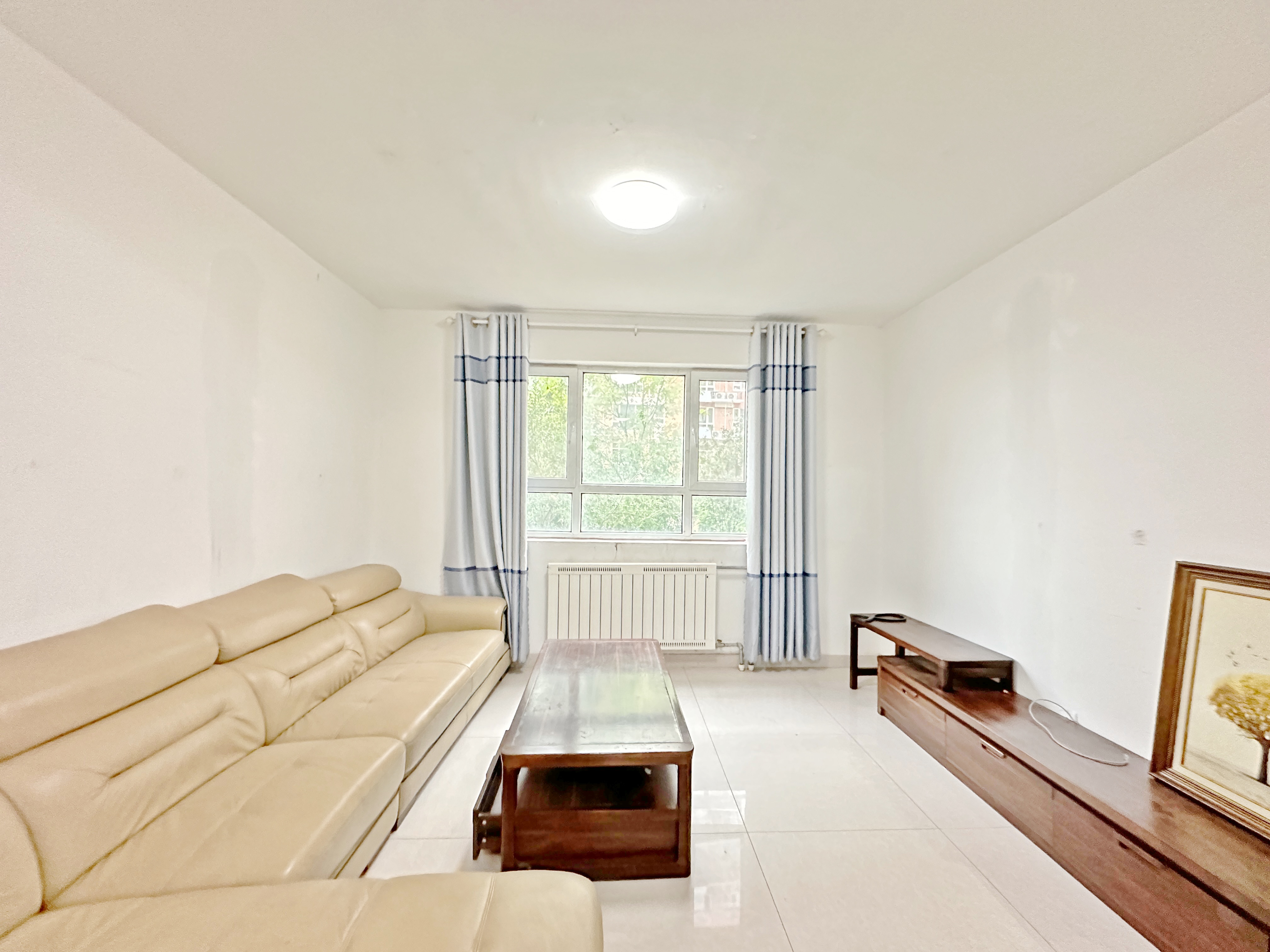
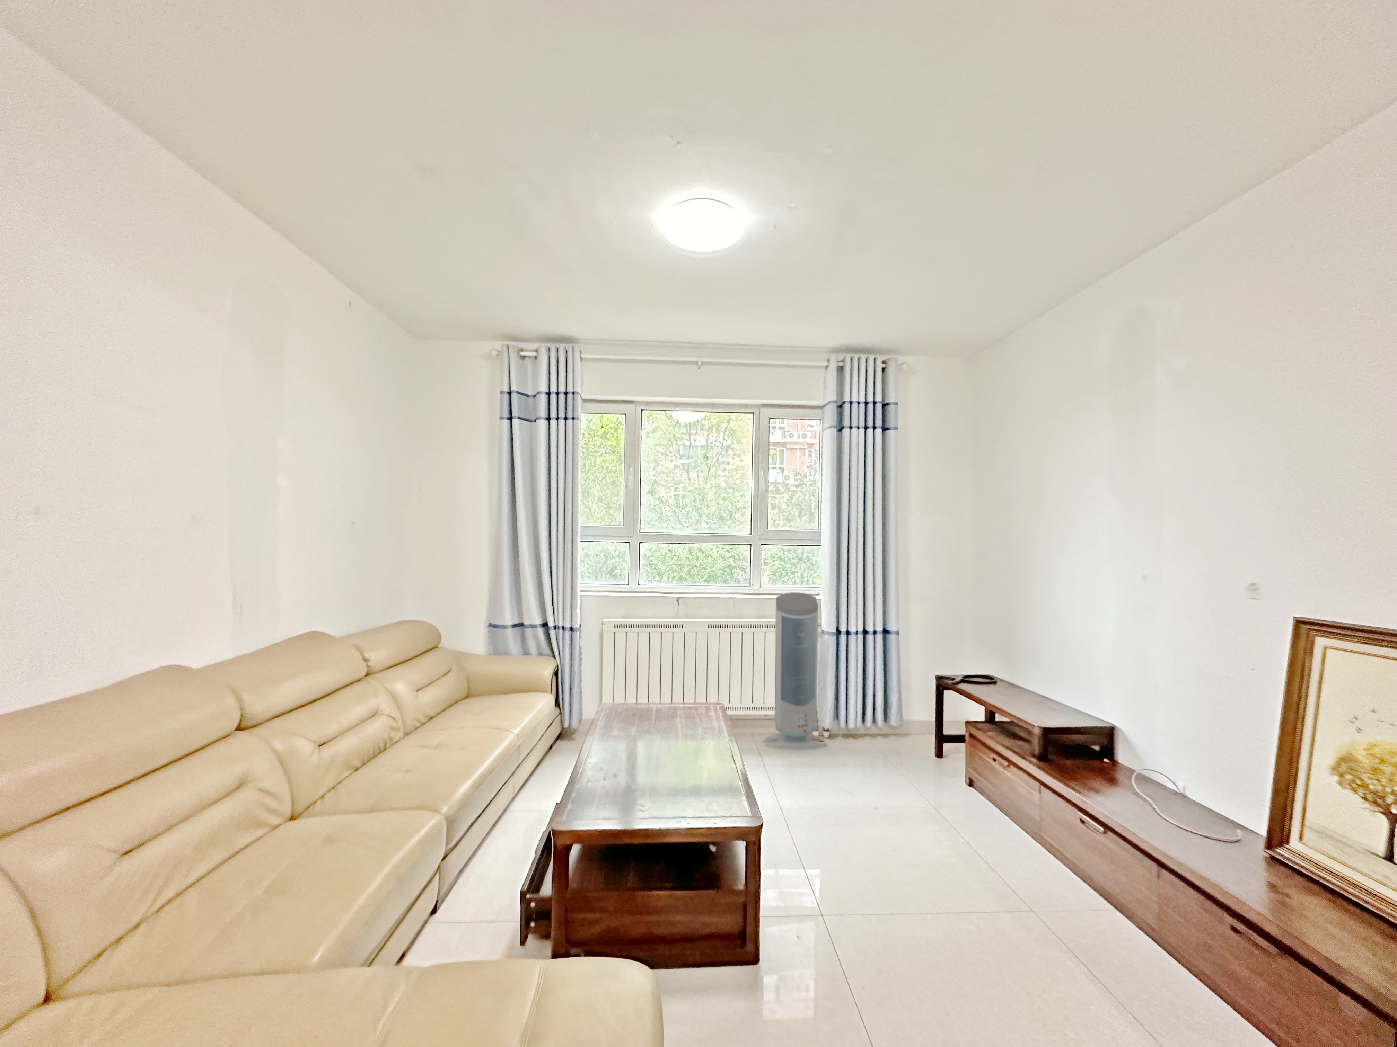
+ air purifier (796, 669)
